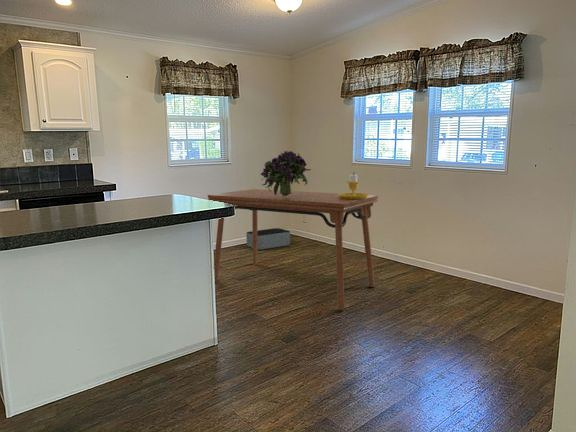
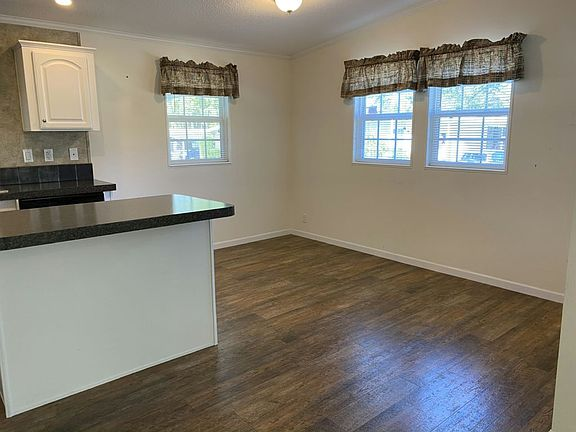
- candlestick (353, 185)
- storage bin (268, 238)
- bouquet (286, 173)
- dining table (295, 213)
